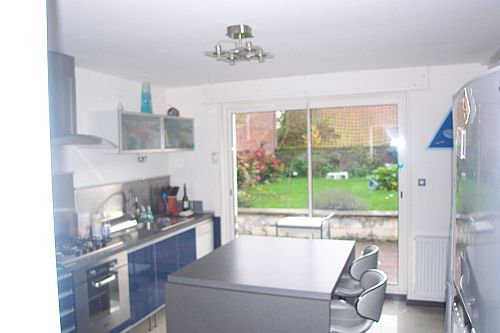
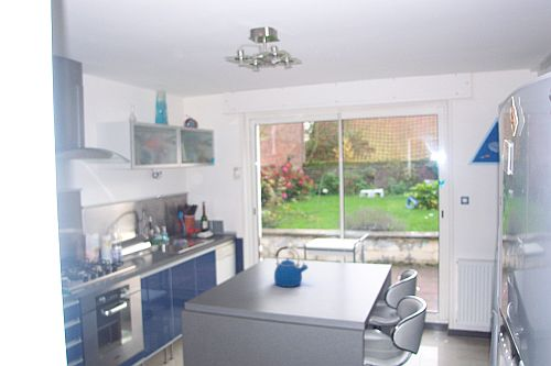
+ kettle (291, 265)
